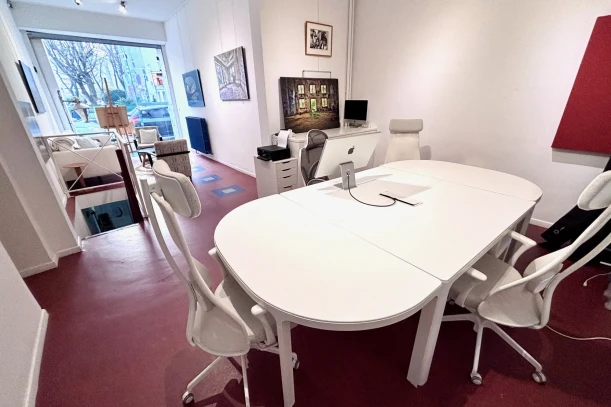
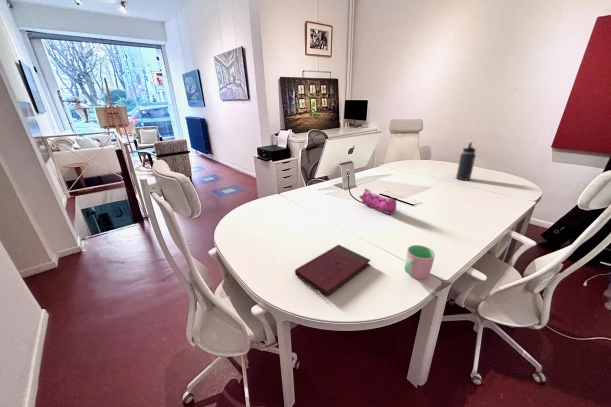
+ book (333, 267)
+ thermos bottle (467, 160)
+ cup (416, 264)
+ pencil case (378, 201)
